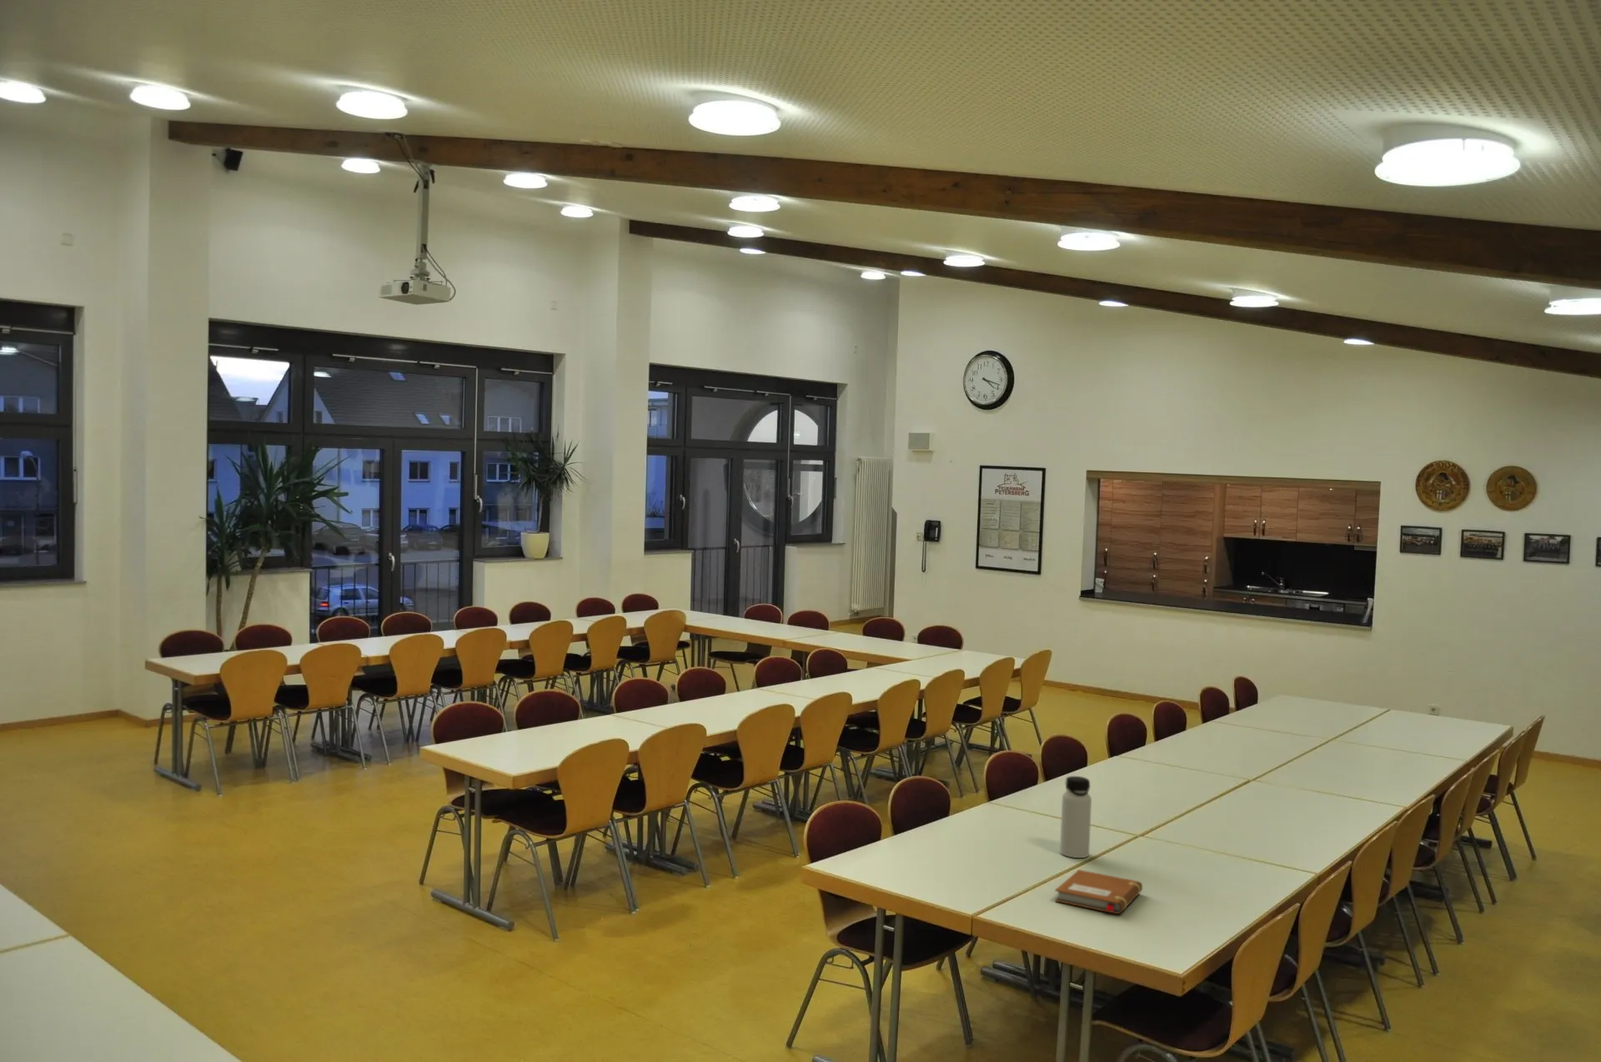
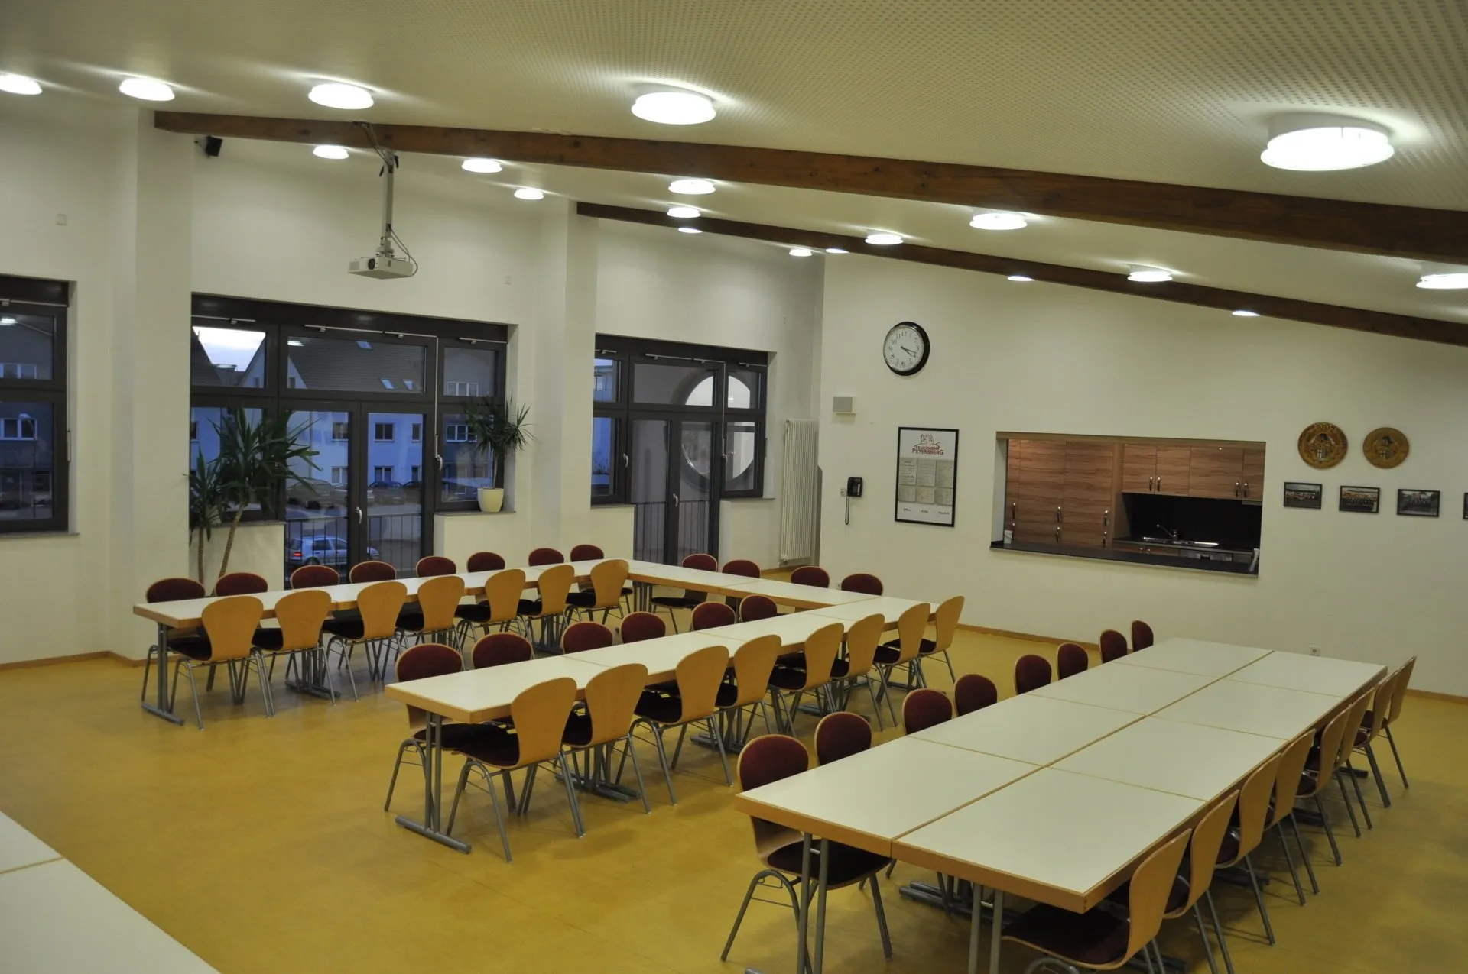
- notebook (1098, 891)
- water bottle (1076, 815)
